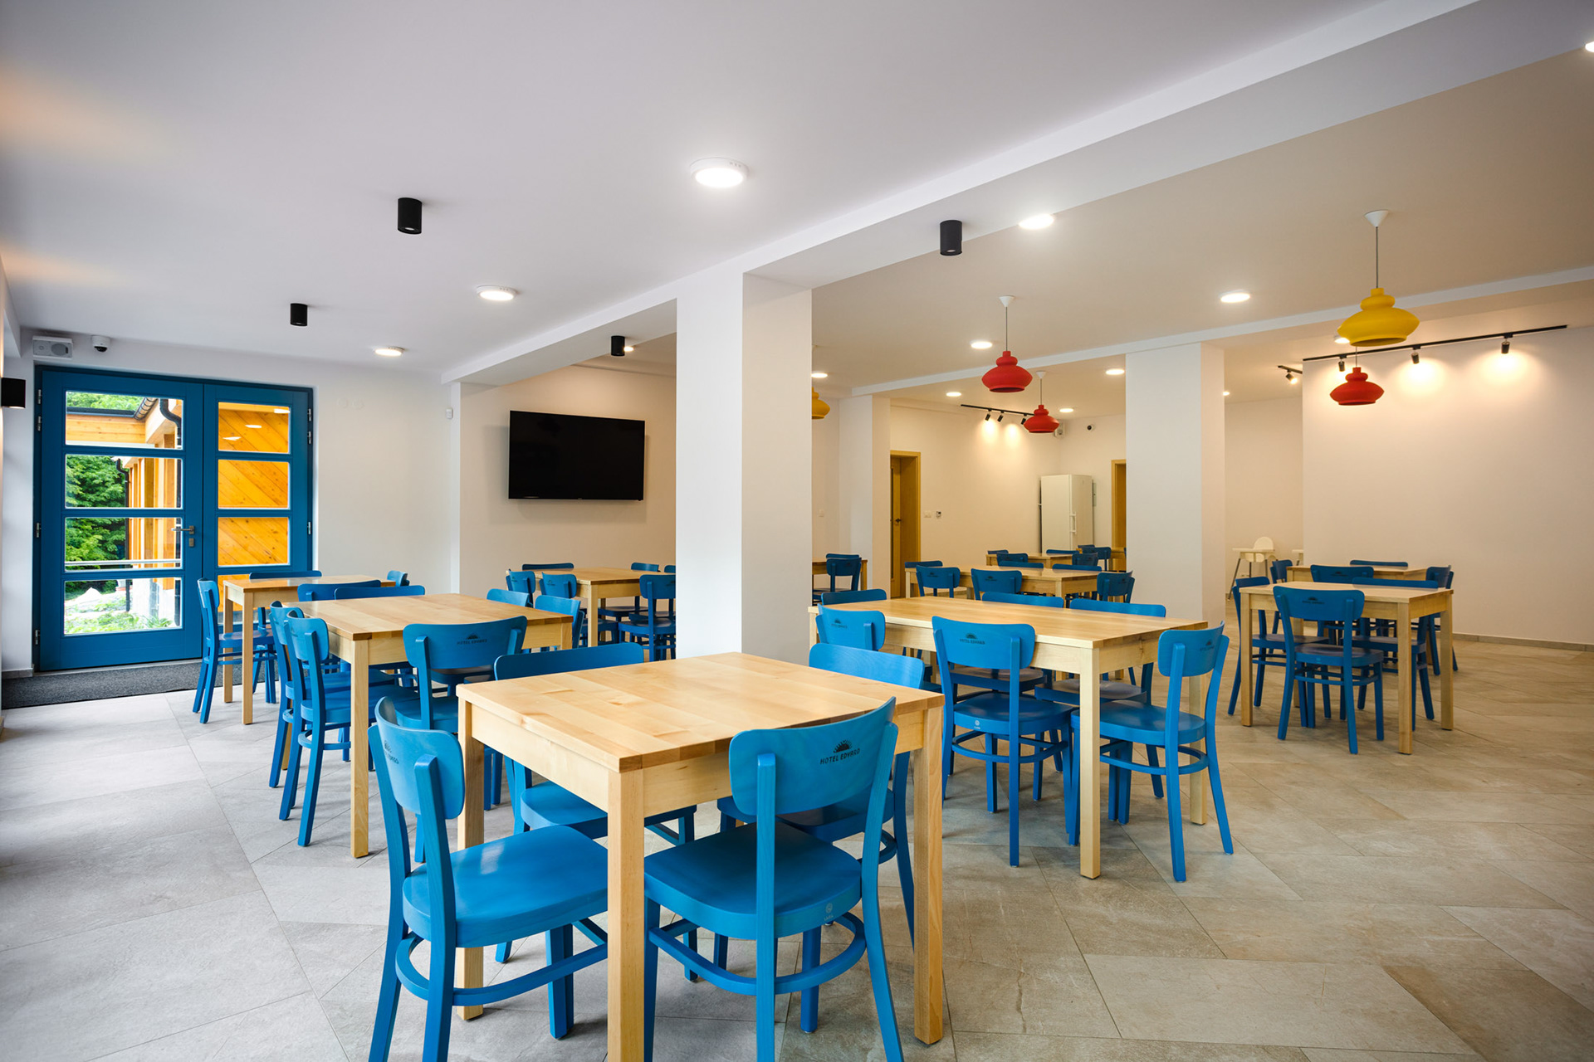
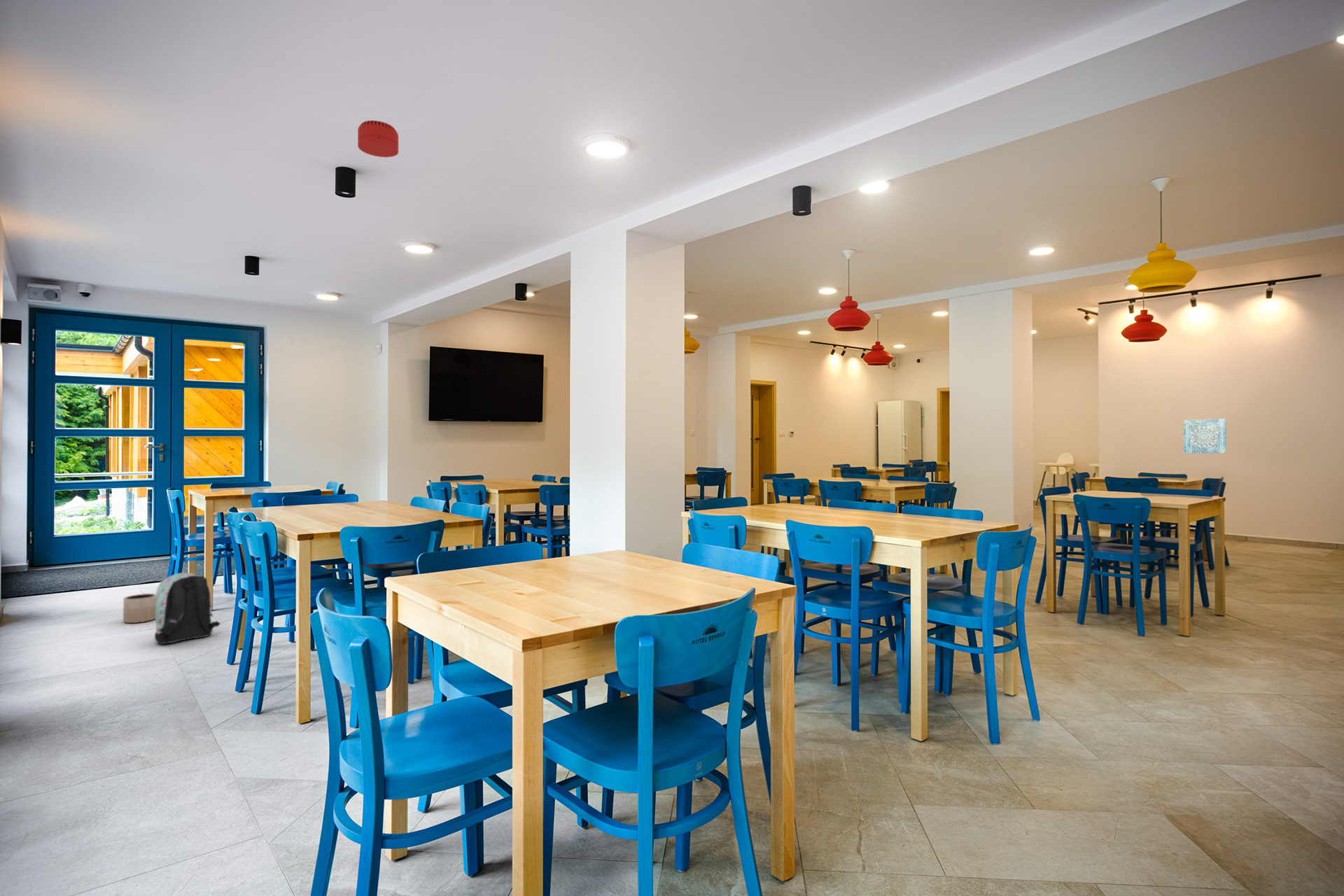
+ backpack (182, 606)
+ planter (140, 608)
+ smoke detector (378, 138)
+ wall art (1204, 436)
